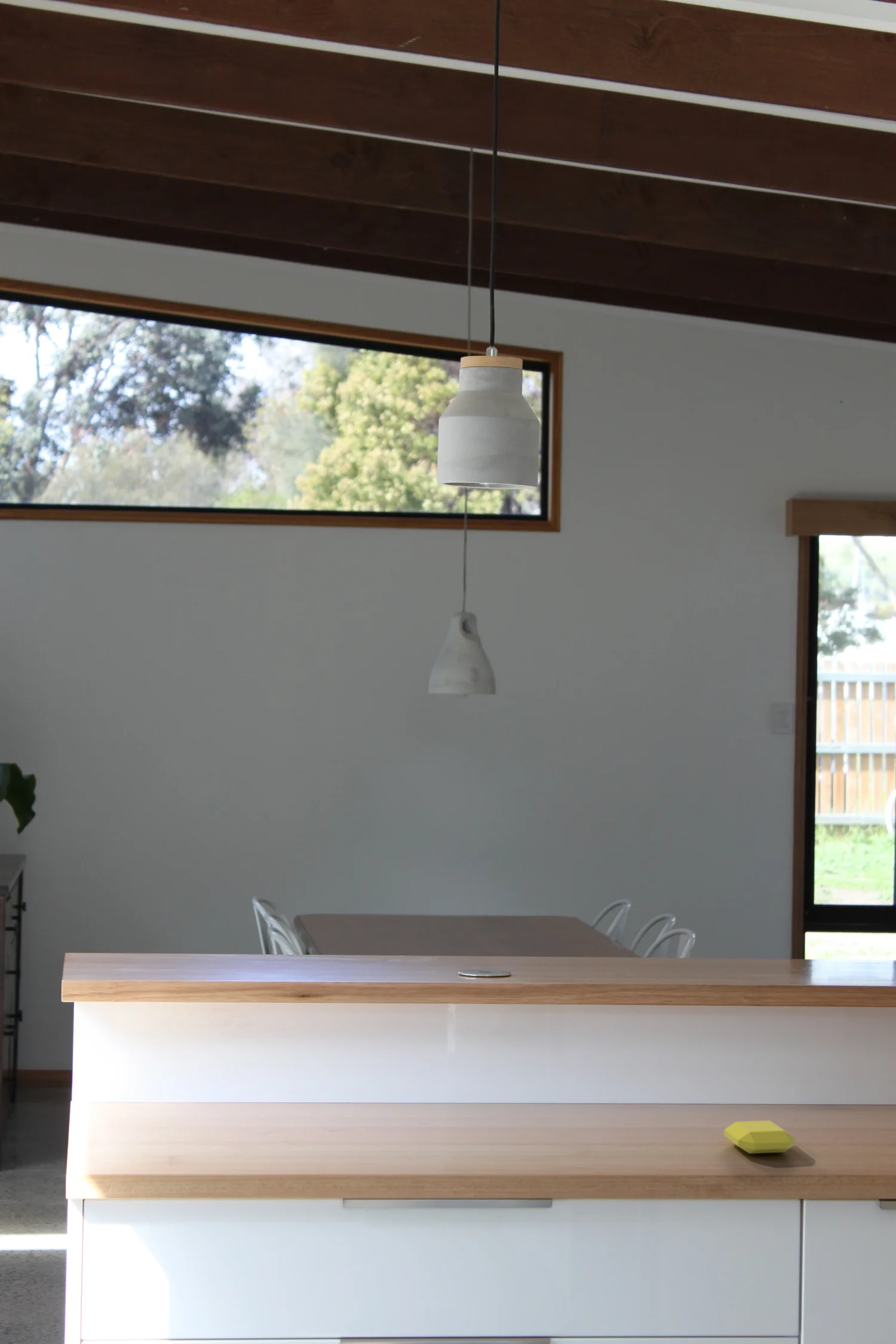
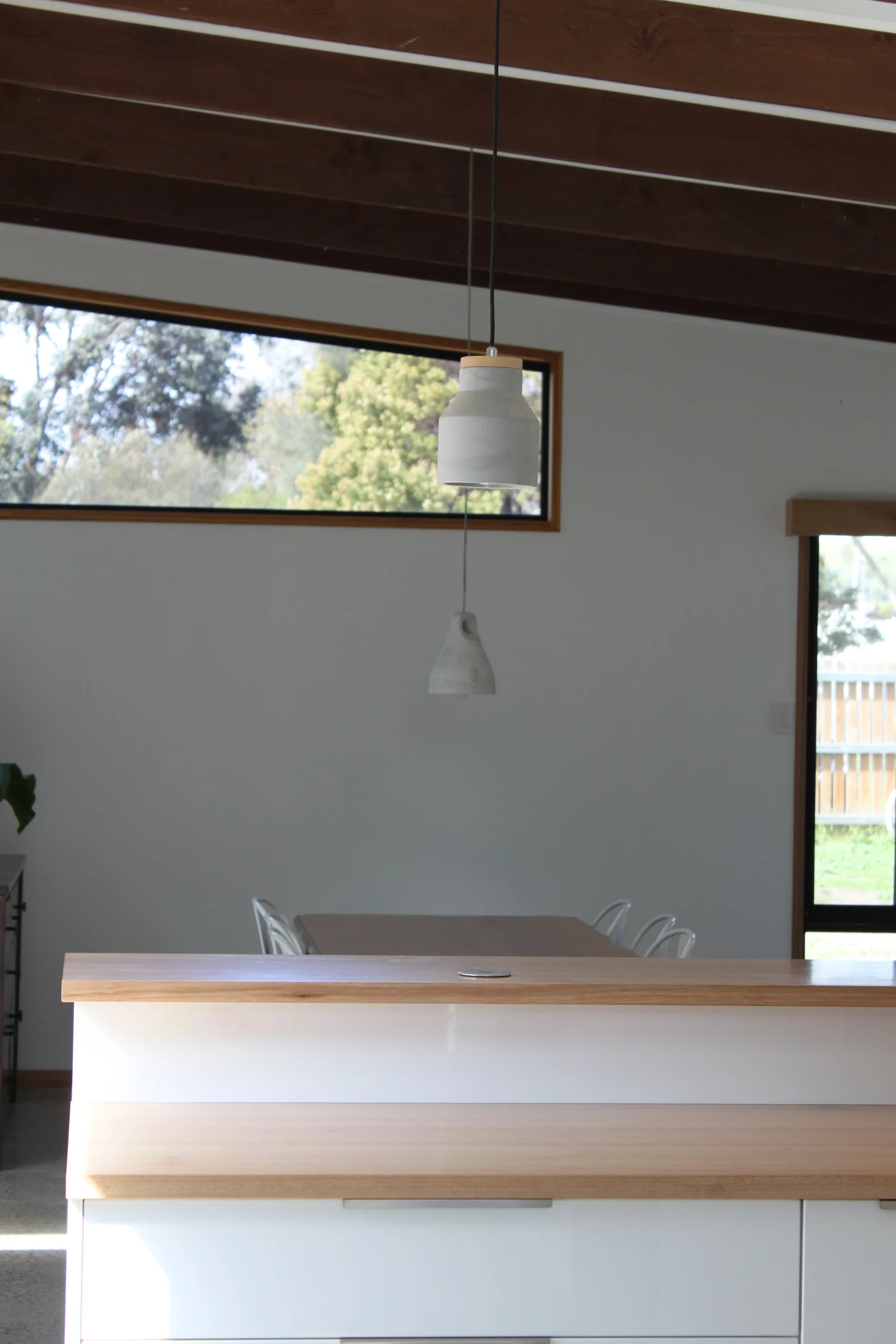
- soap bar (759, 1137)
